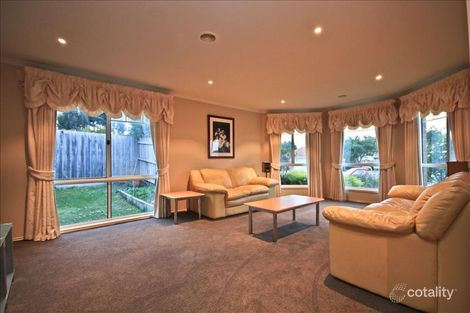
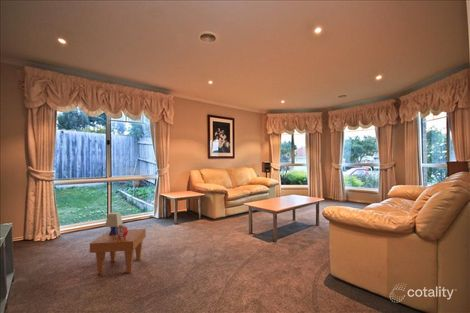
+ side table (120, 240)
